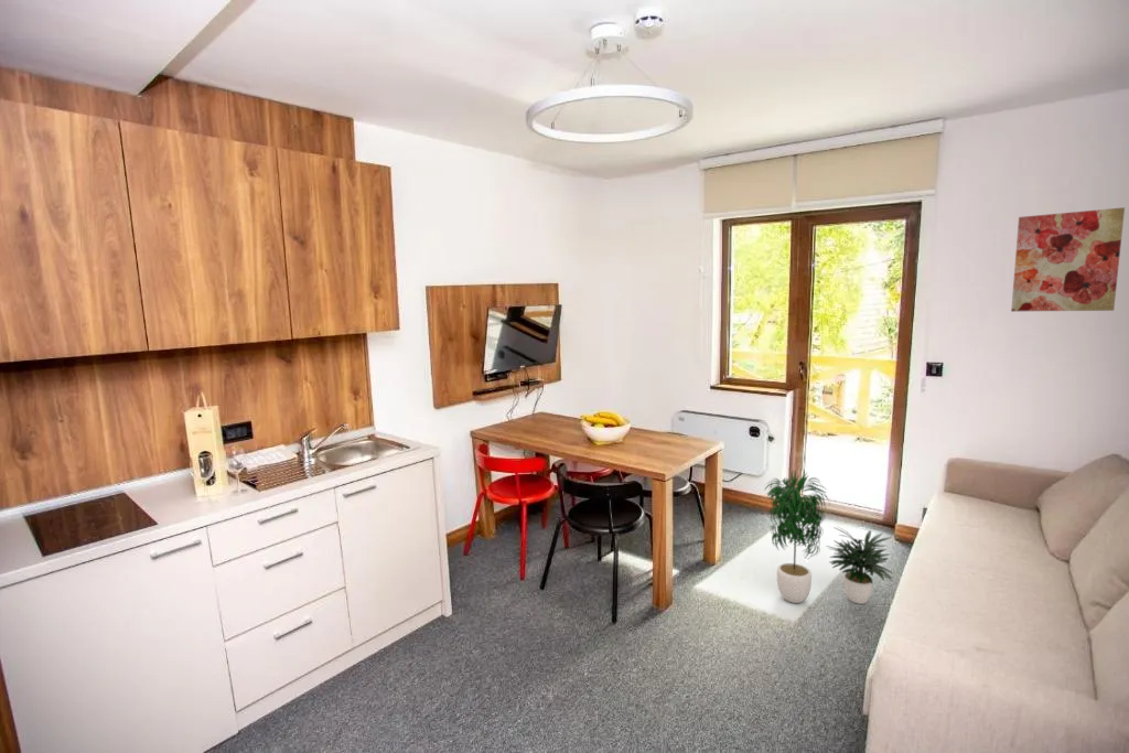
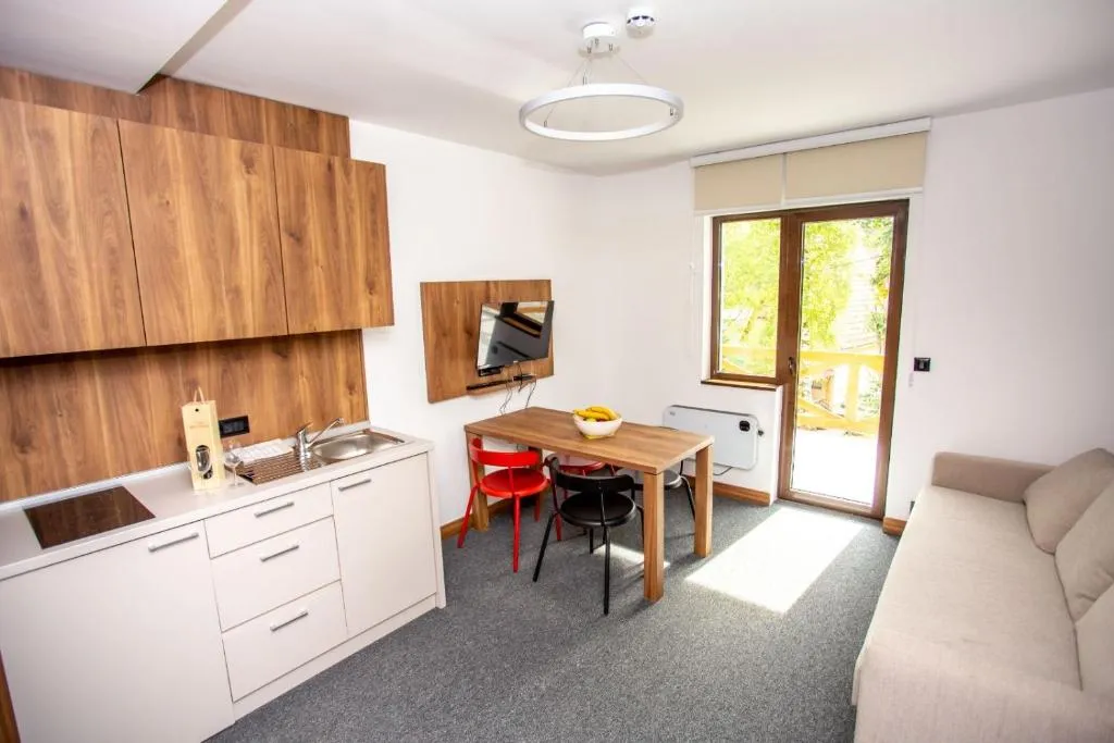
- wall art (1064, 262)
- potted plant (821, 535)
